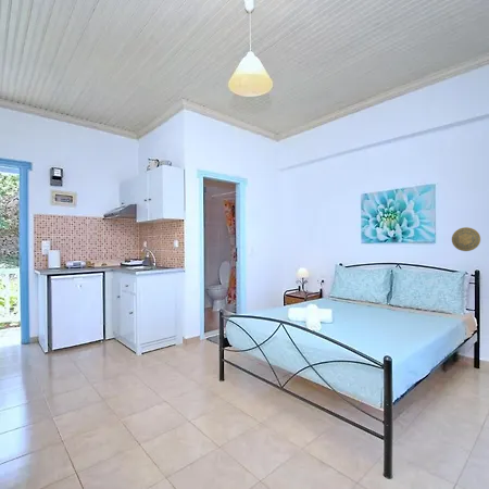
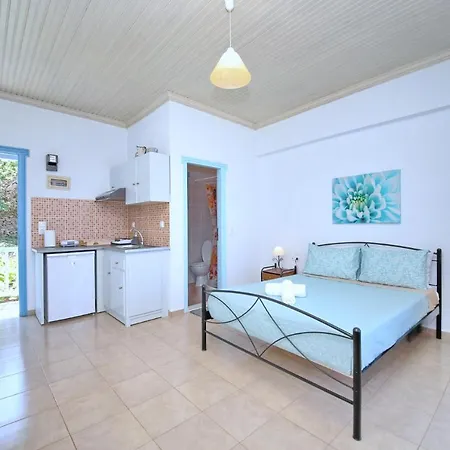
- decorative plate (465, 239)
